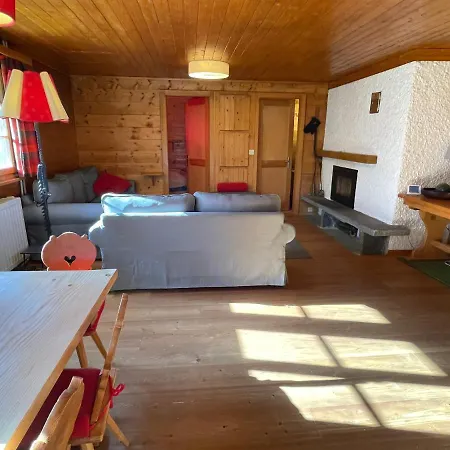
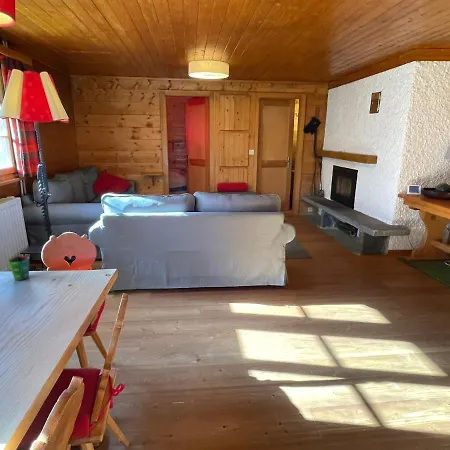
+ cup (20, 267)
